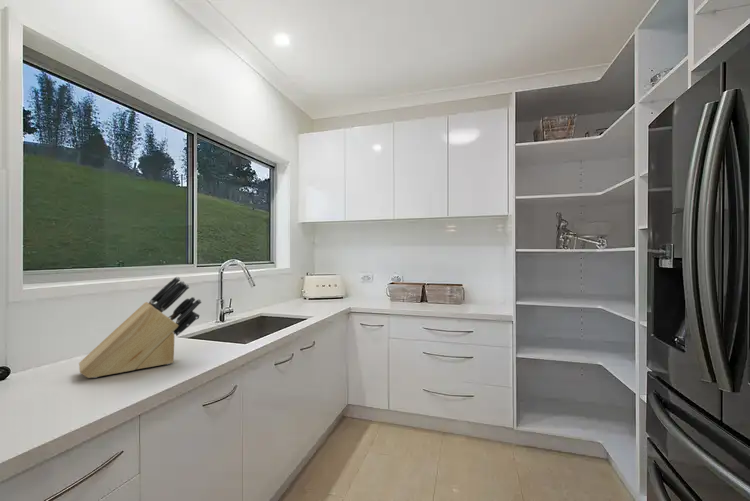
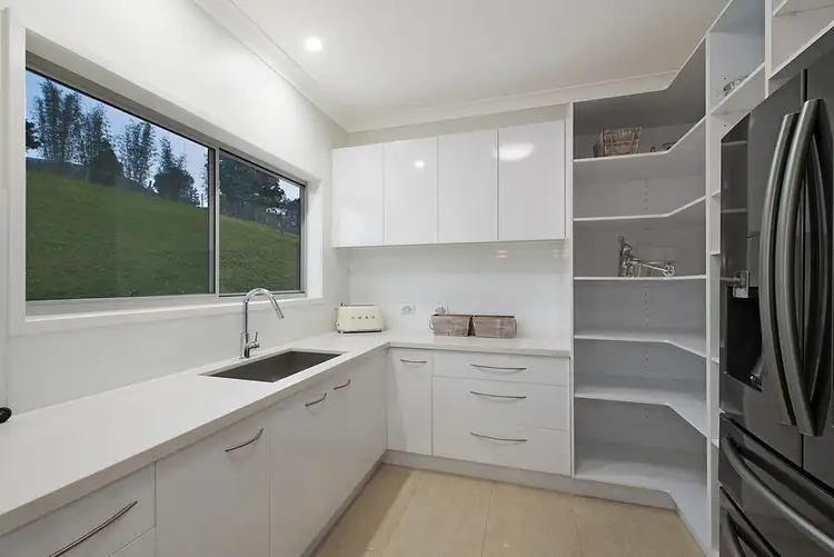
- knife block (144, 321)
